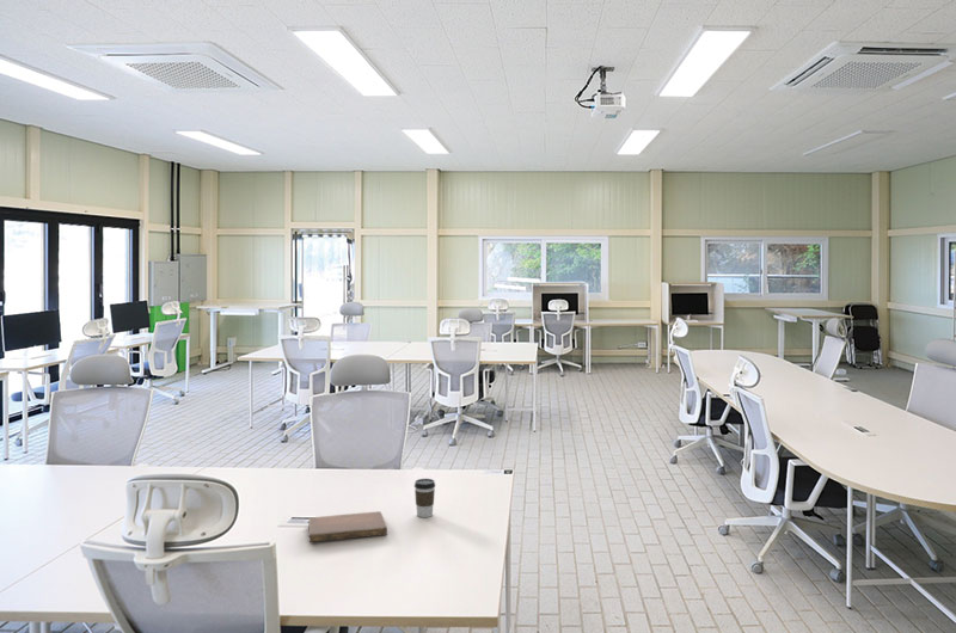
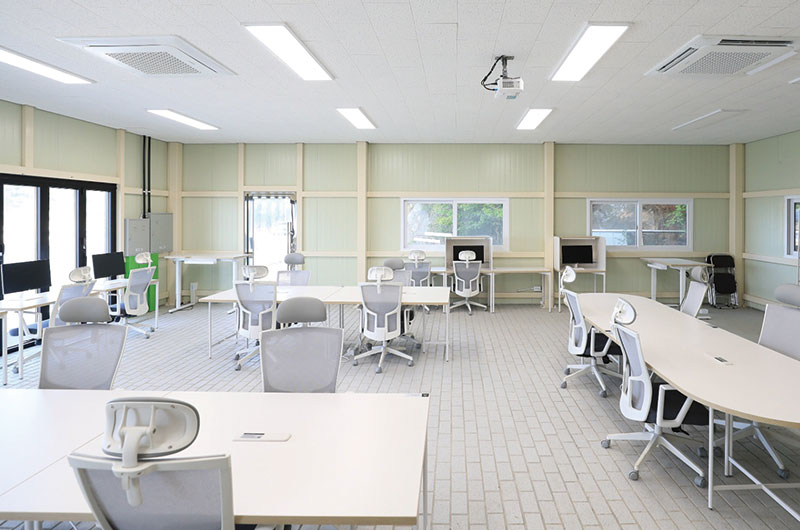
- coffee cup (424, 497)
- notebook (347, 526)
